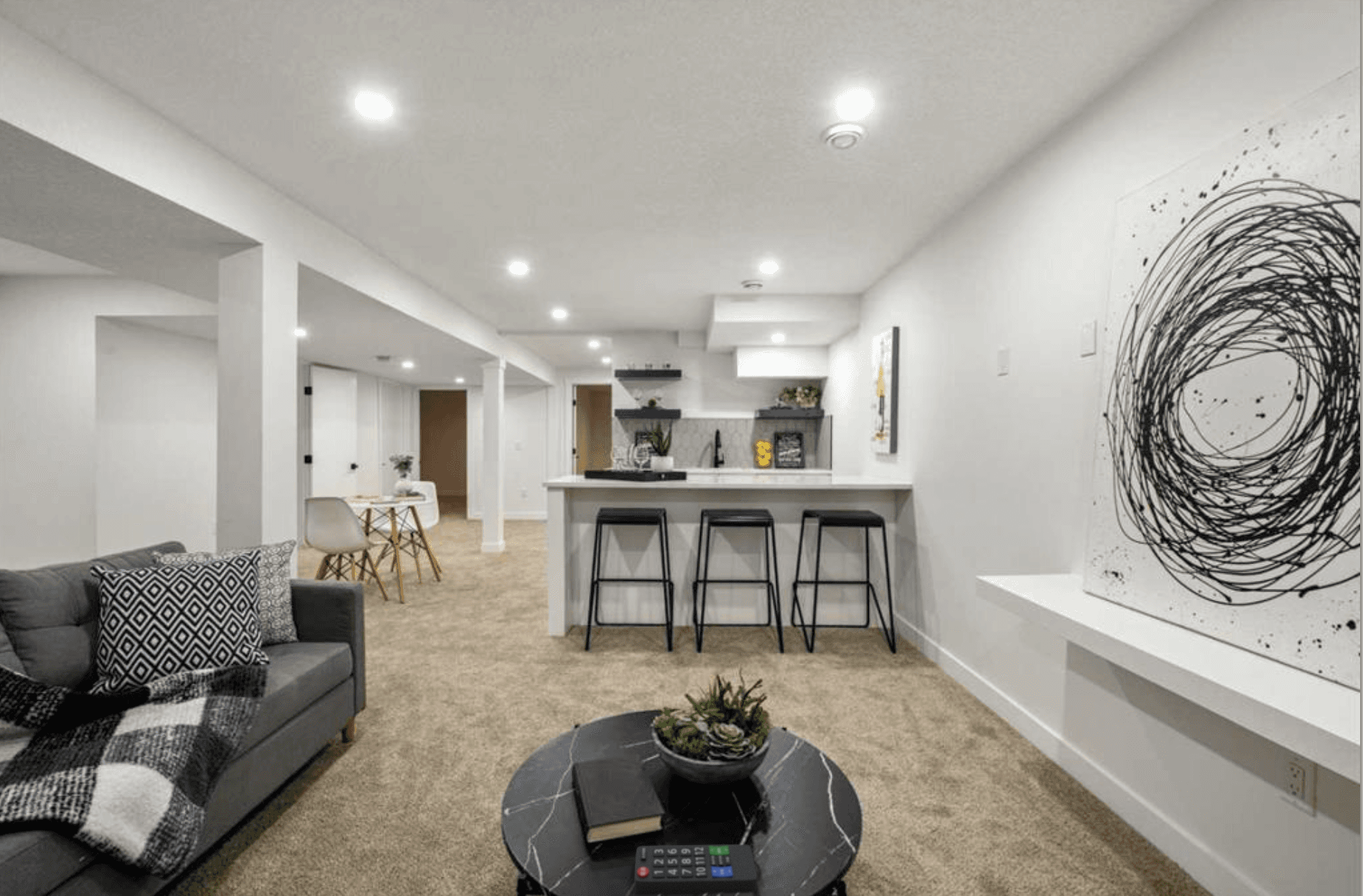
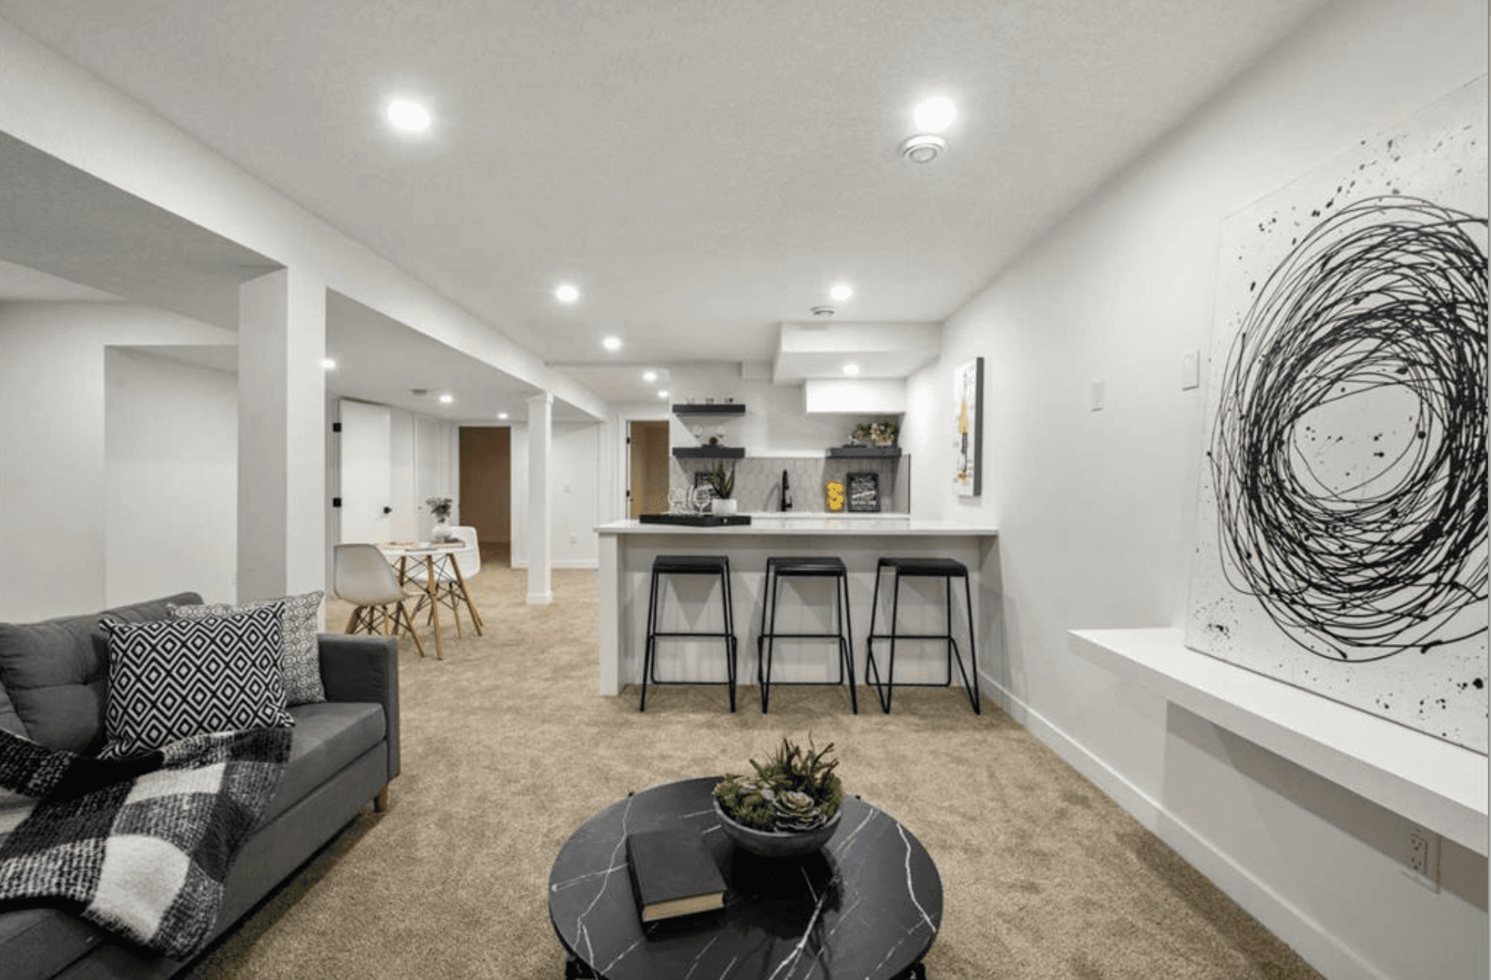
- remote control (694, 867)
